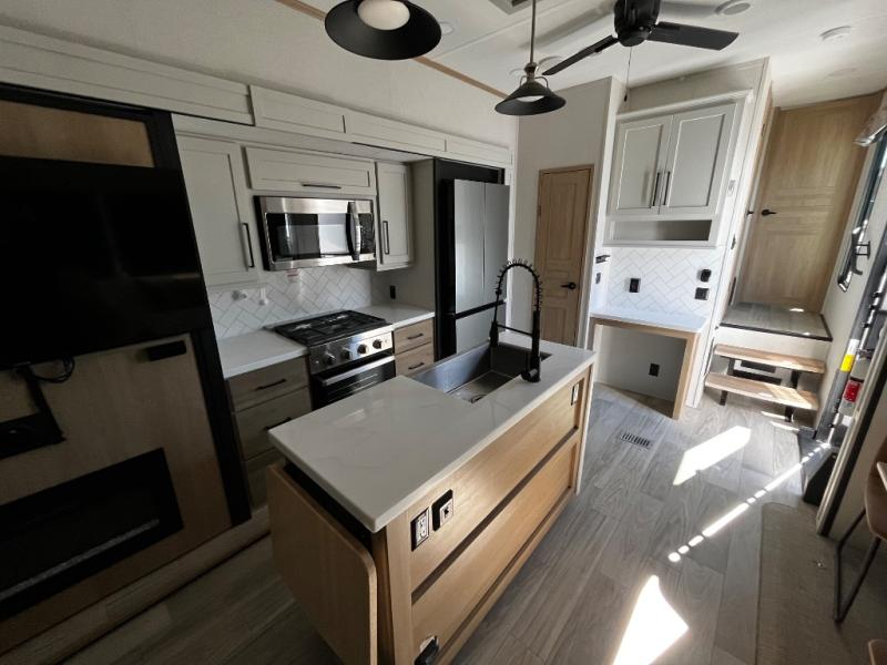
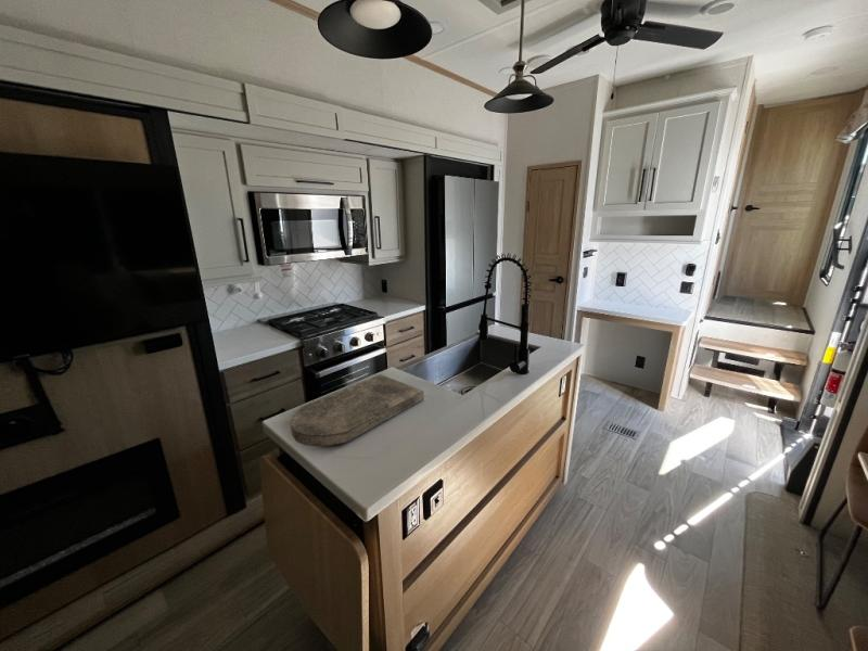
+ cutting board (355, 407)
